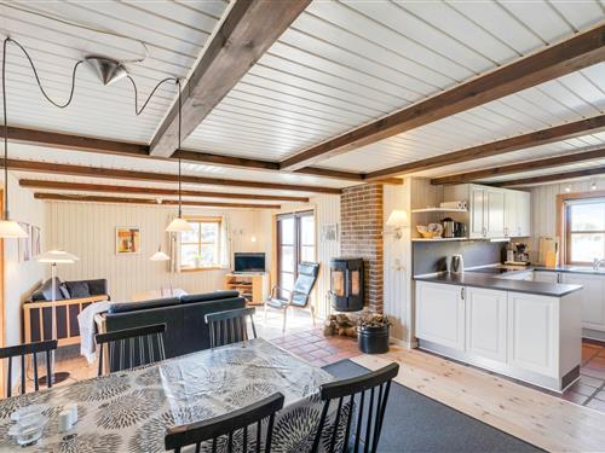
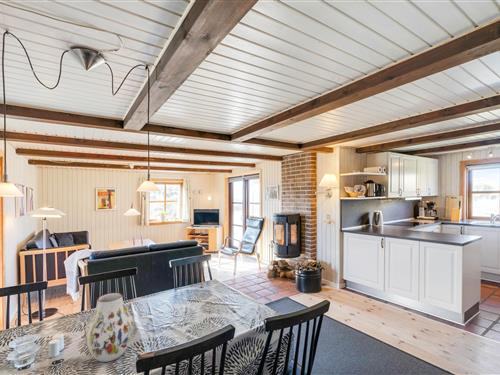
+ vase (110, 326)
